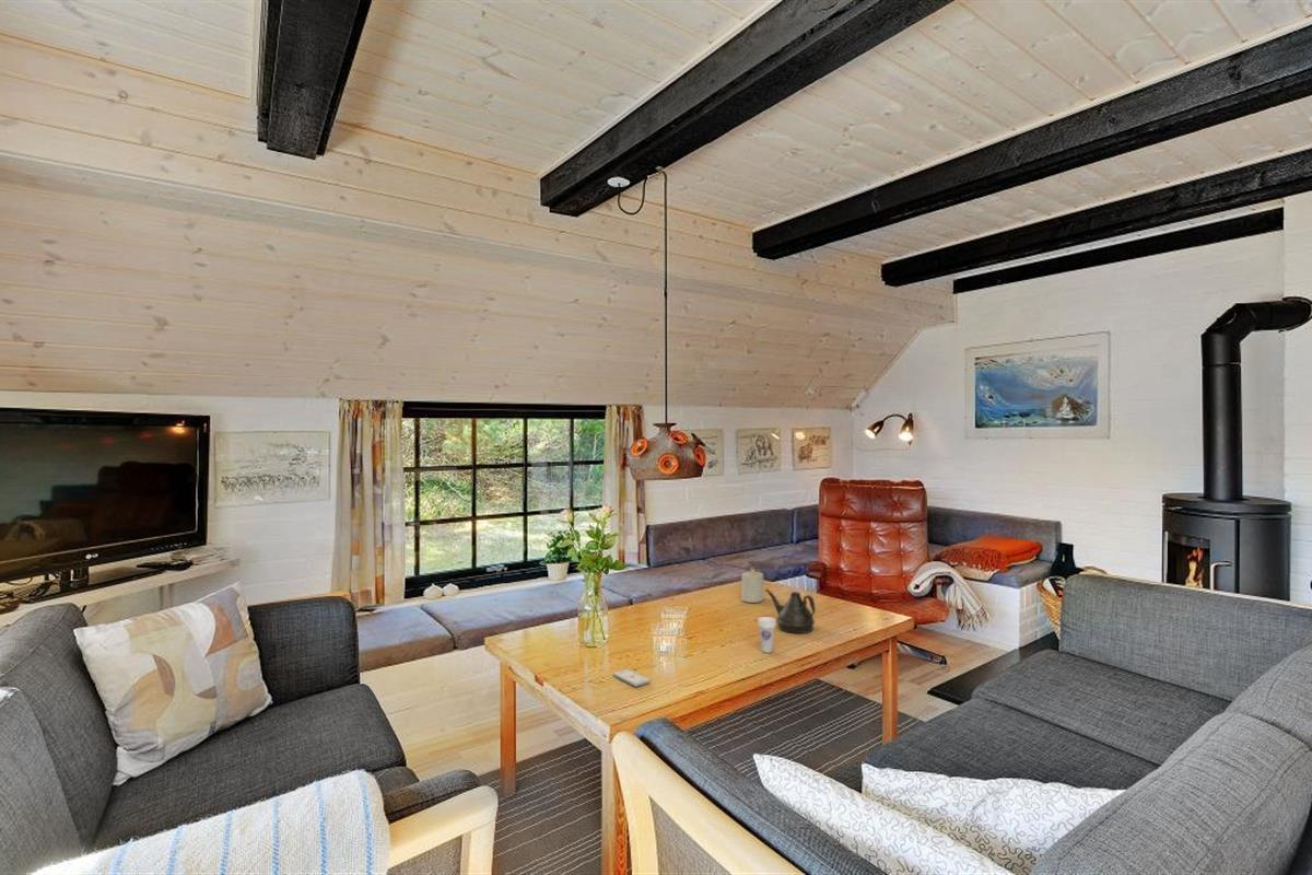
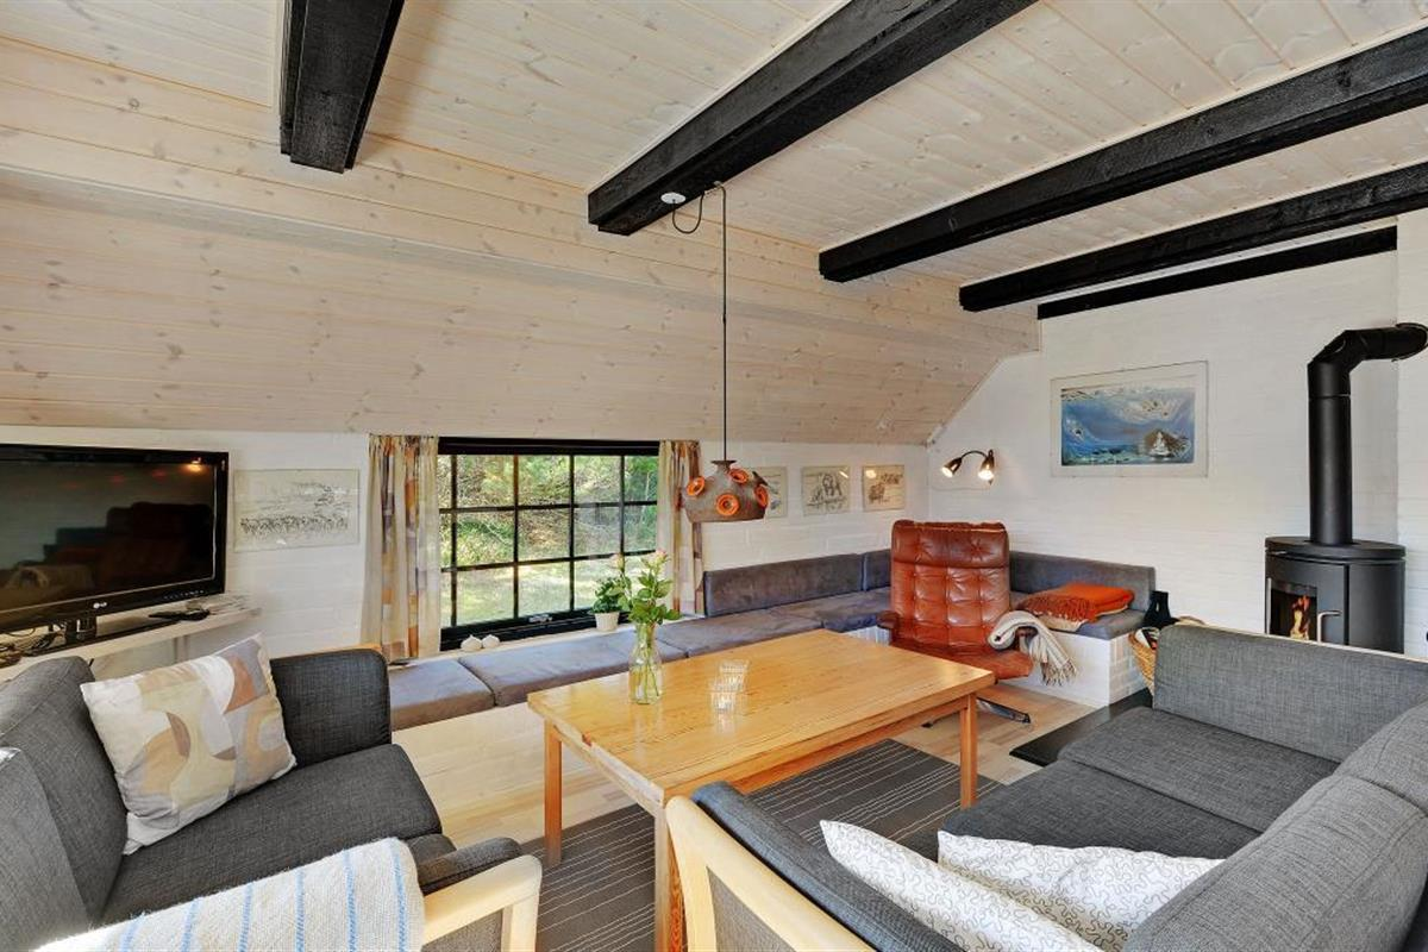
- cup (766, 634)
- teapot (789, 608)
- candle (752, 584)
- smartphone (631, 677)
